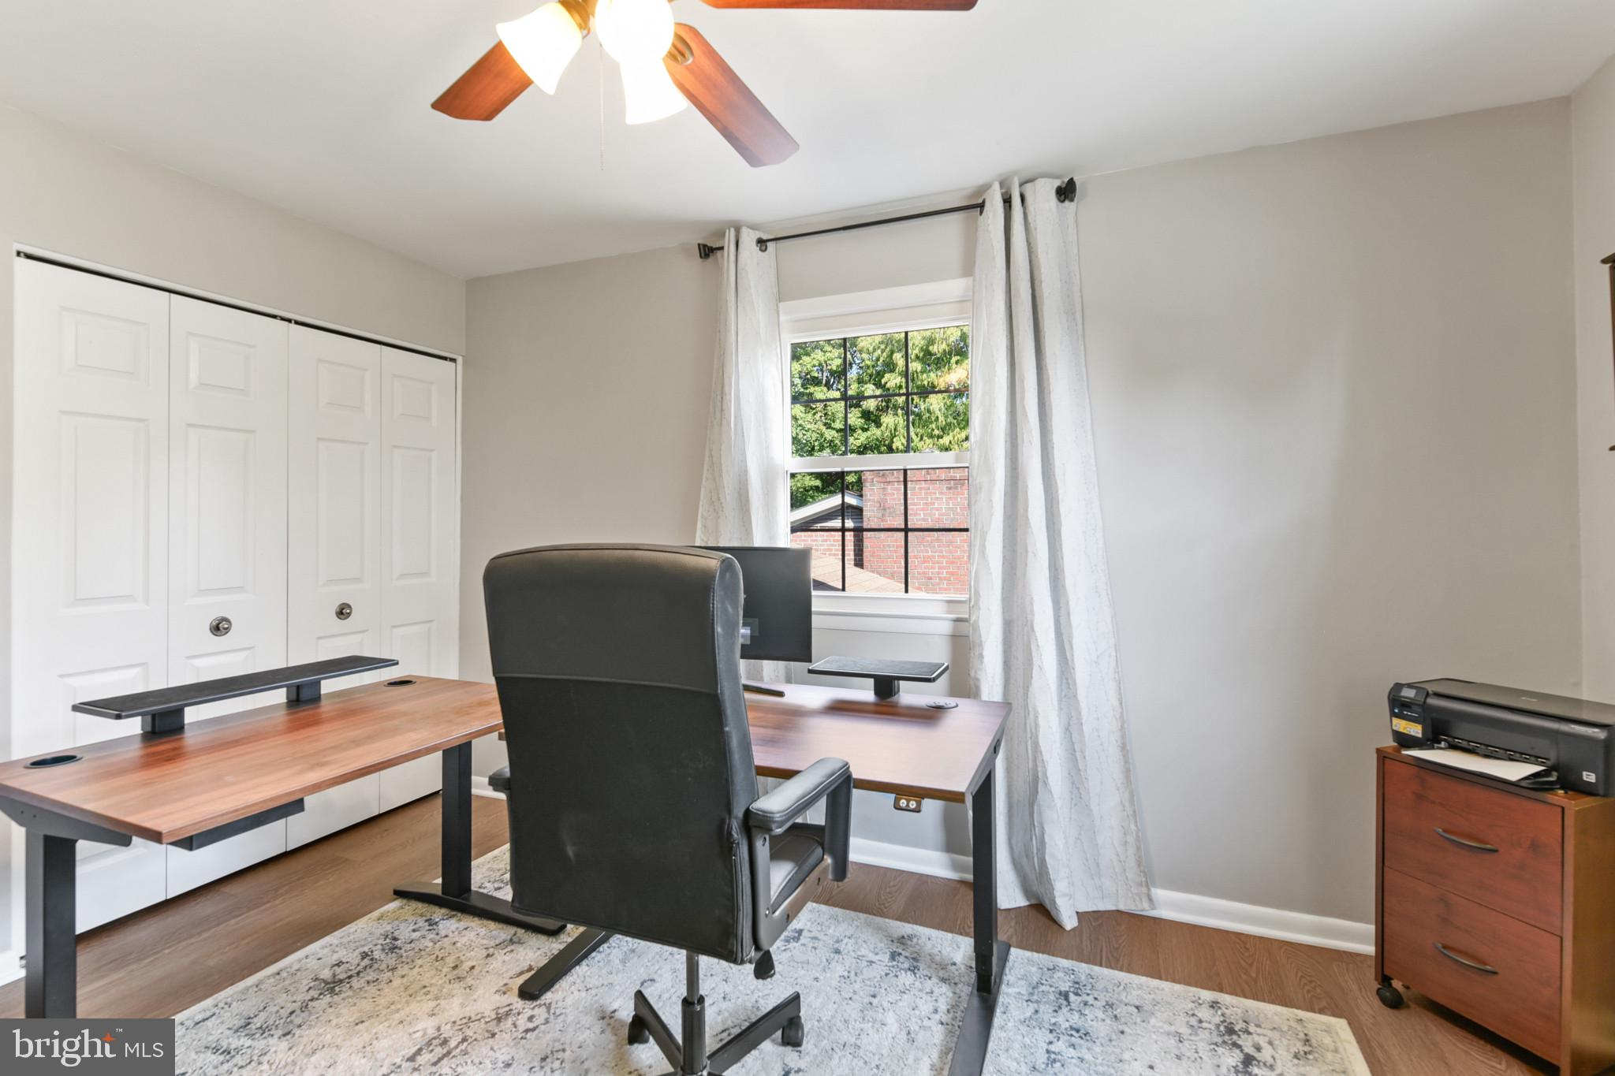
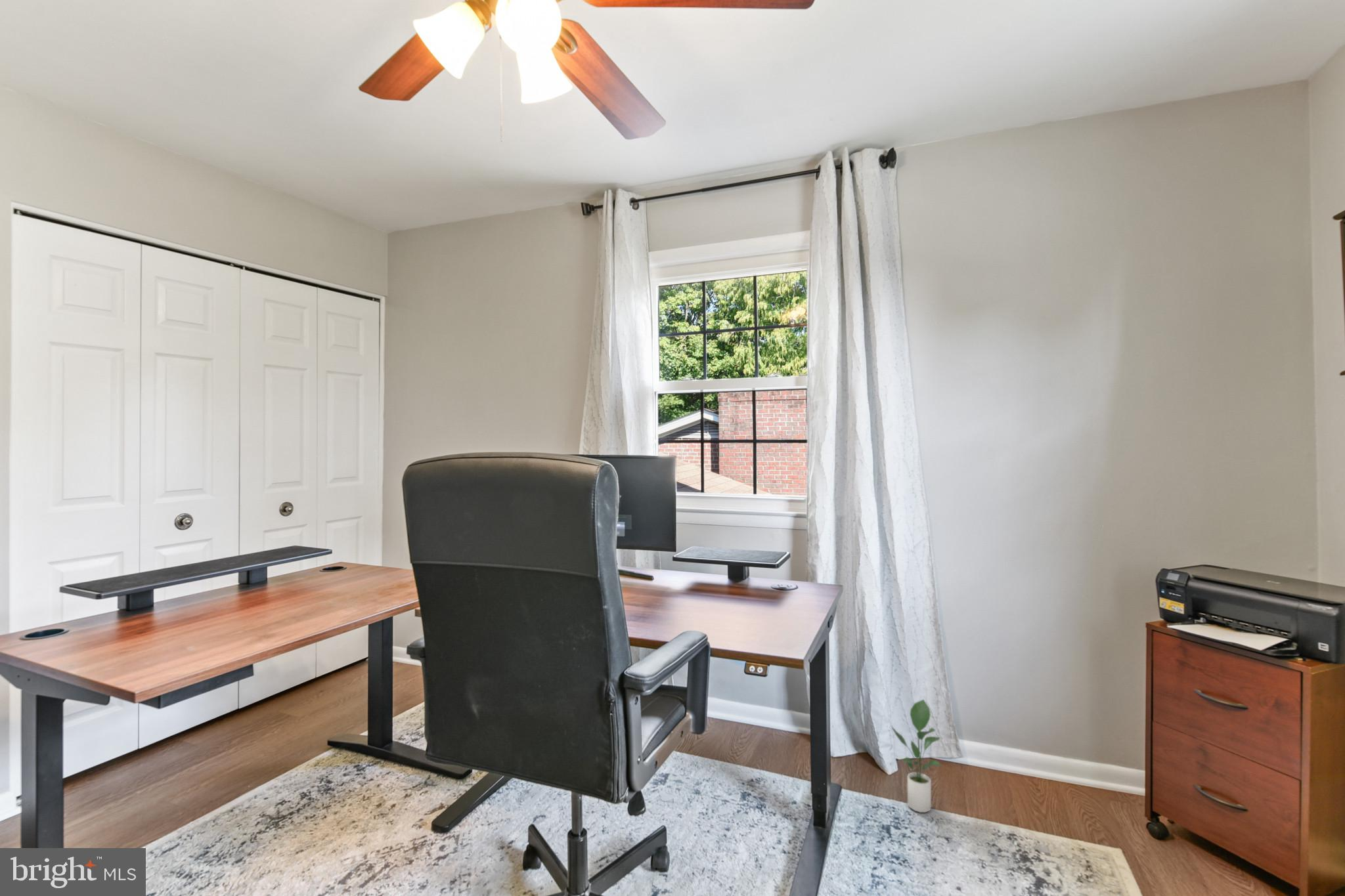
+ potted plant (916, 757)
